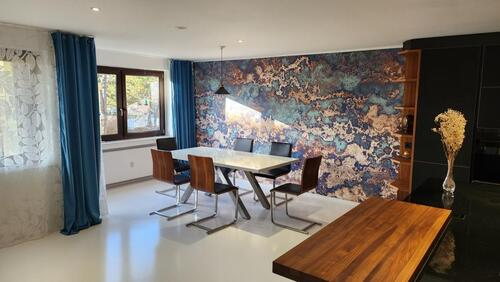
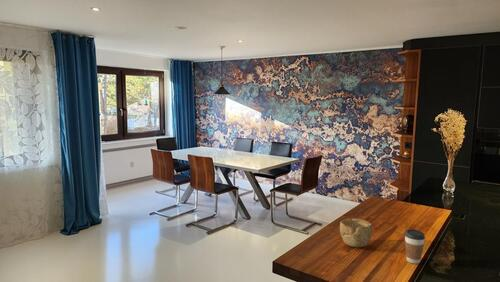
+ coffee cup (414, 246)
+ bowl (355, 233)
